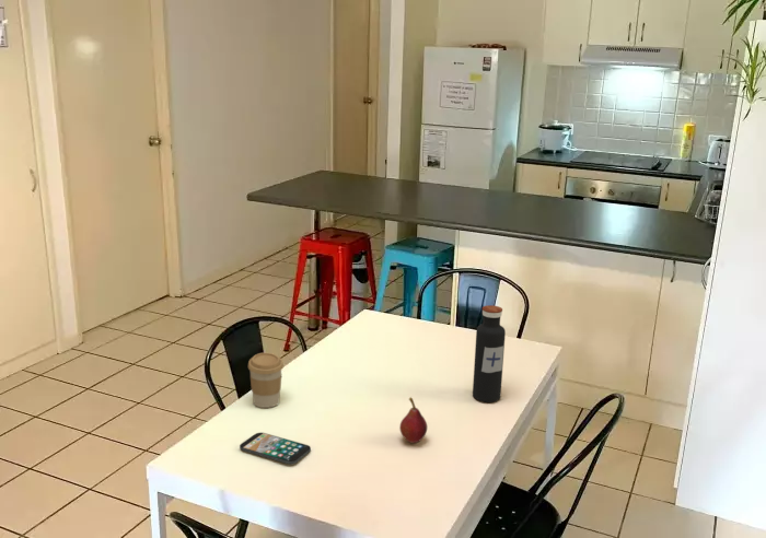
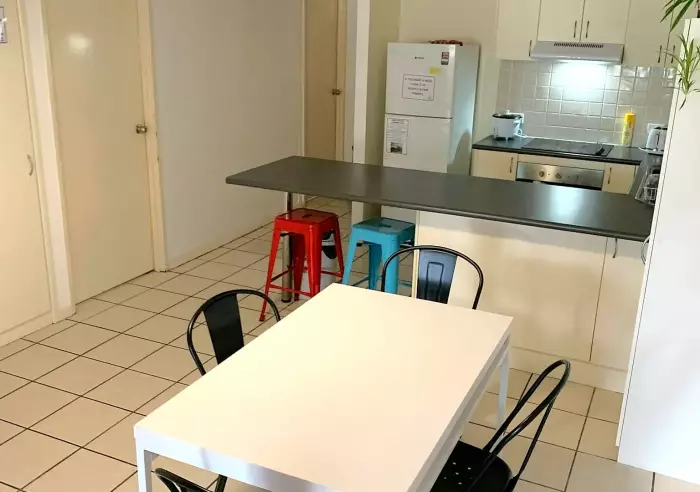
- water bottle (489, 353)
- coffee cup (266, 379)
- smartphone (275, 447)
- fruit (414, 418)
